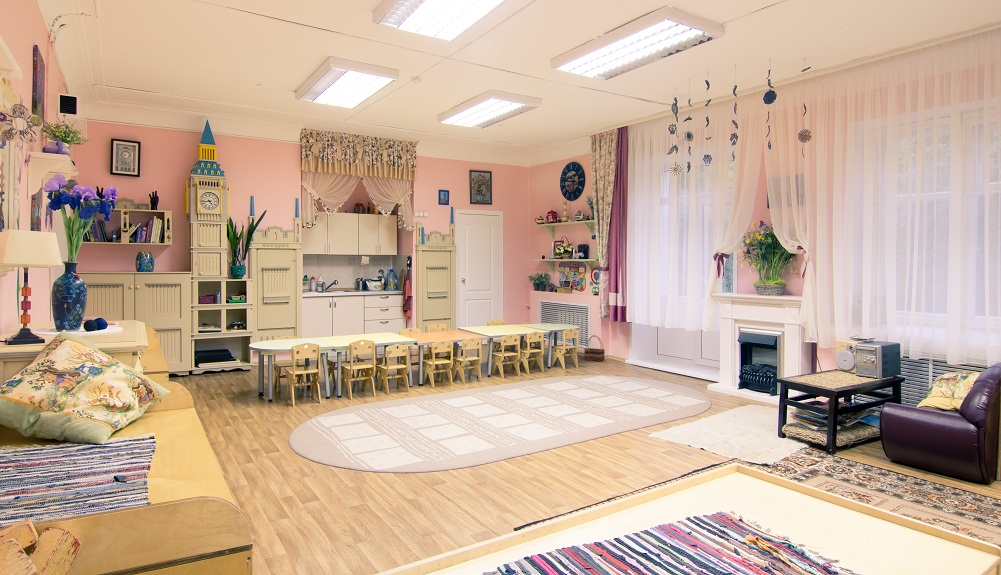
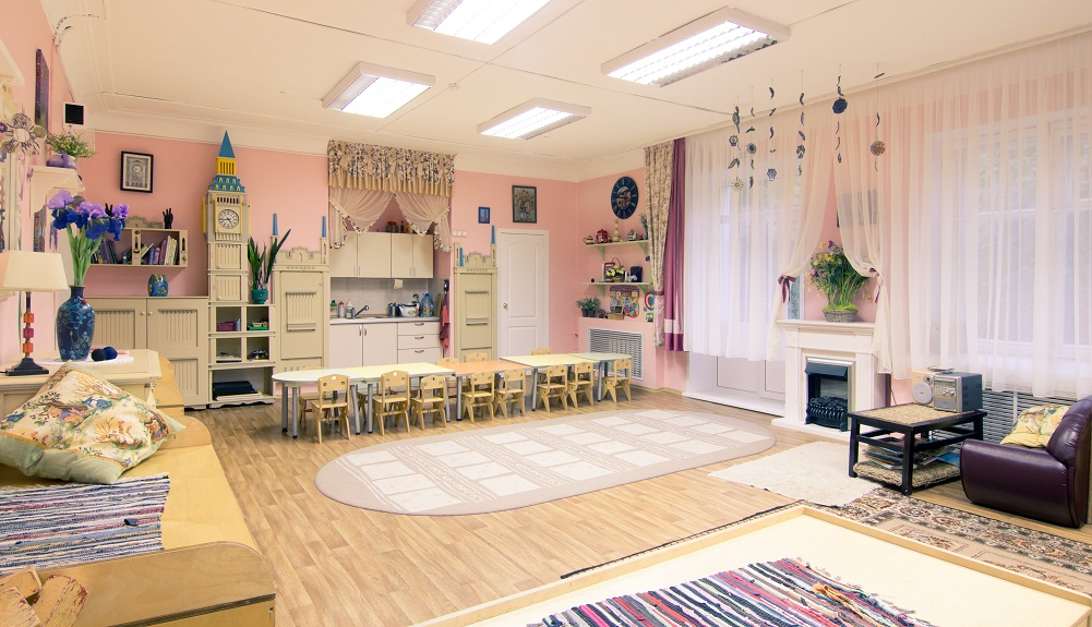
- basket (594, 349)
